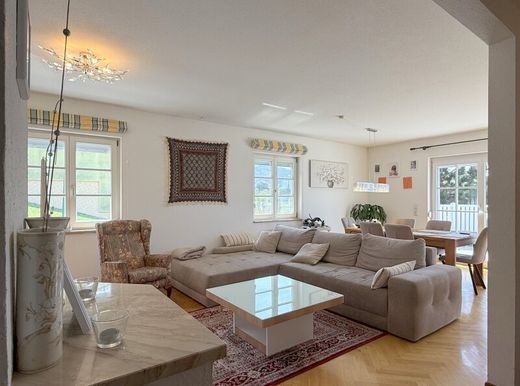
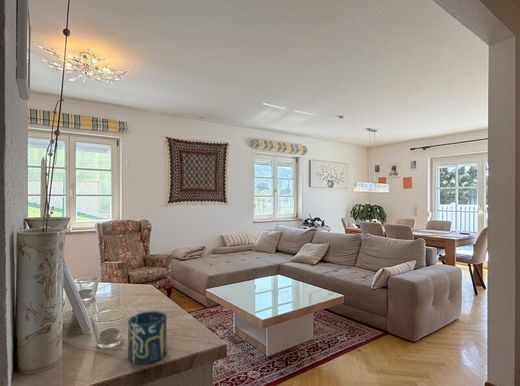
+ cup (147, 333)
